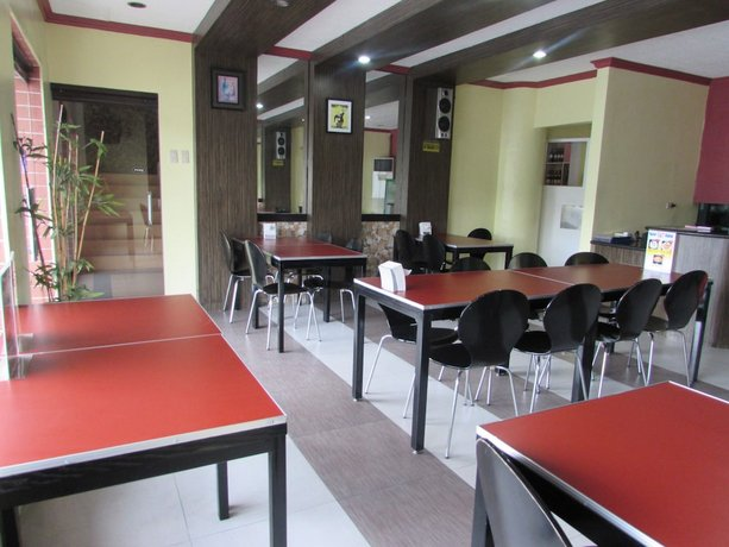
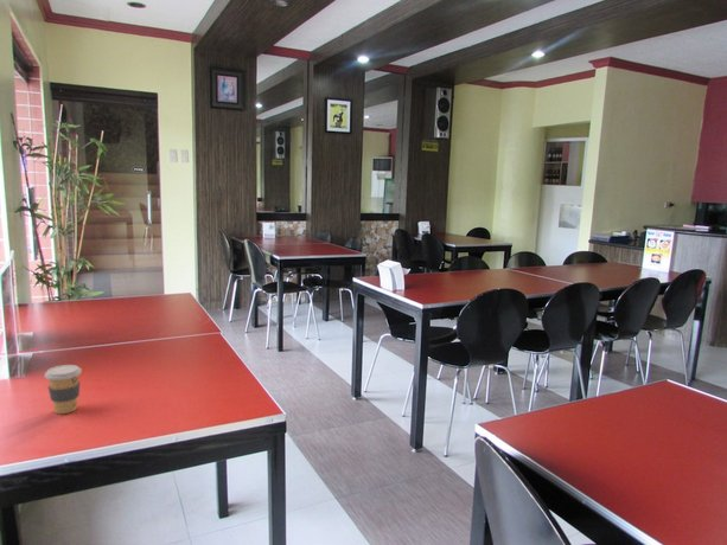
+ coffee cup (64, 389)
